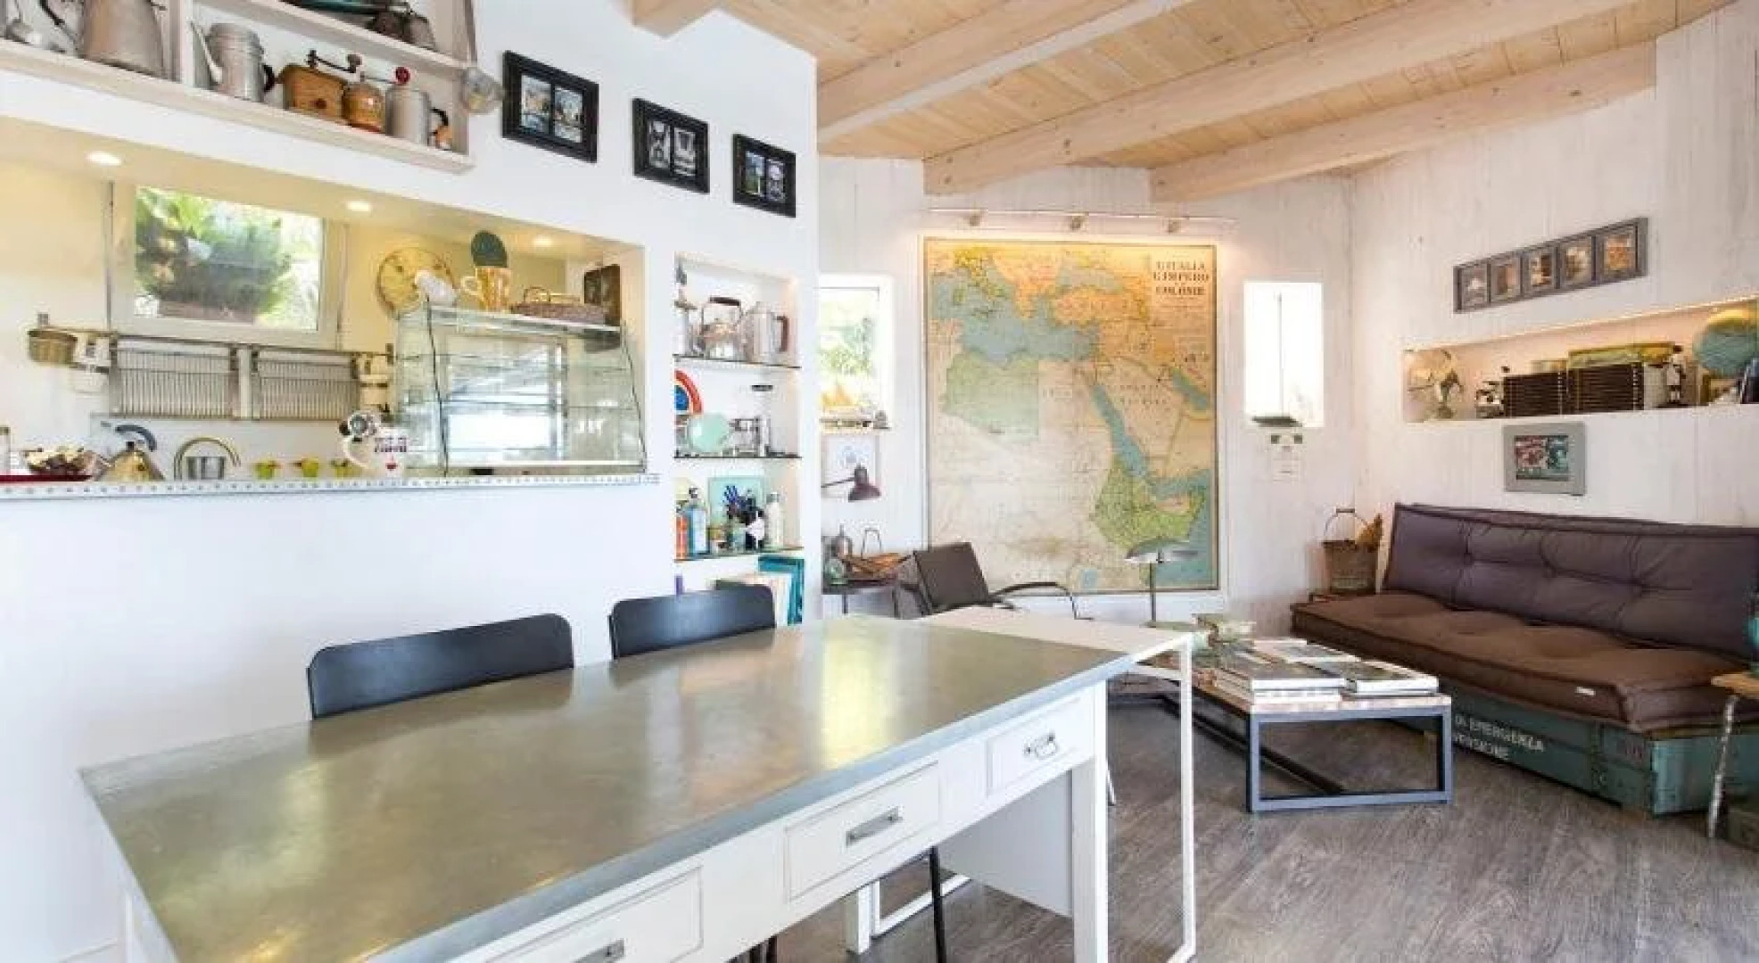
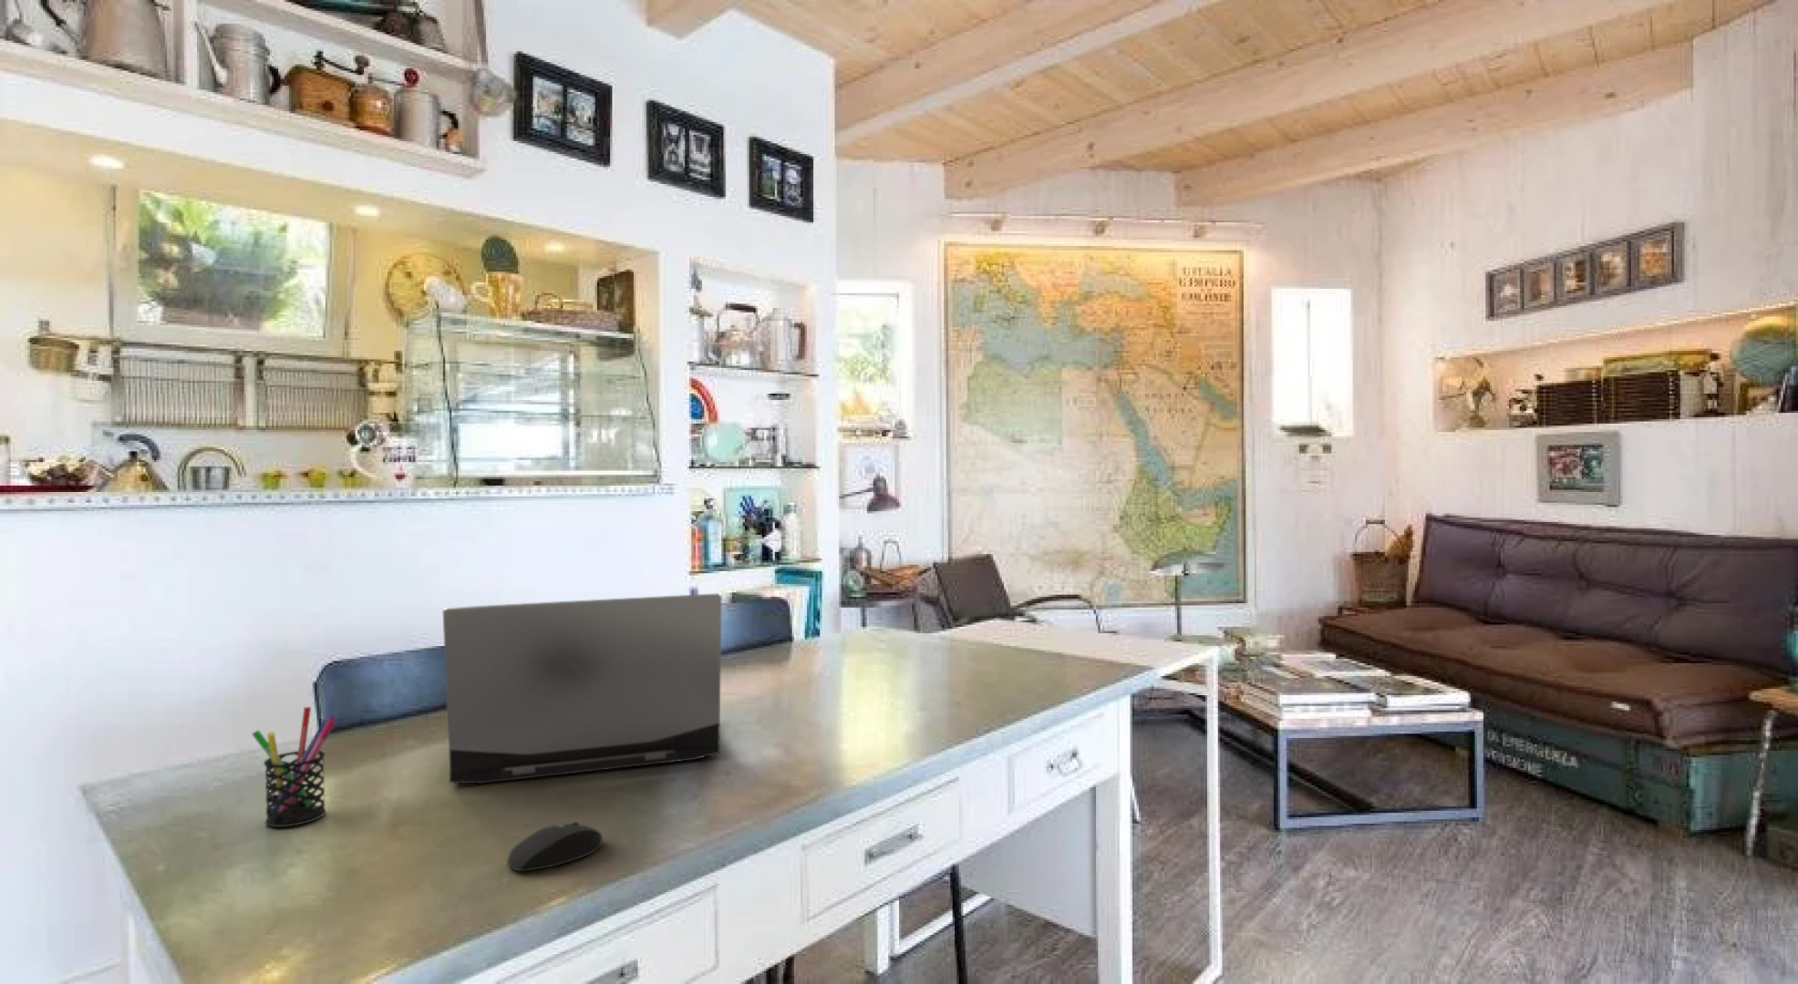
+ laptop computer (589, 671)
+ pen holder (290, 765)
+ mouse (555, 840)
